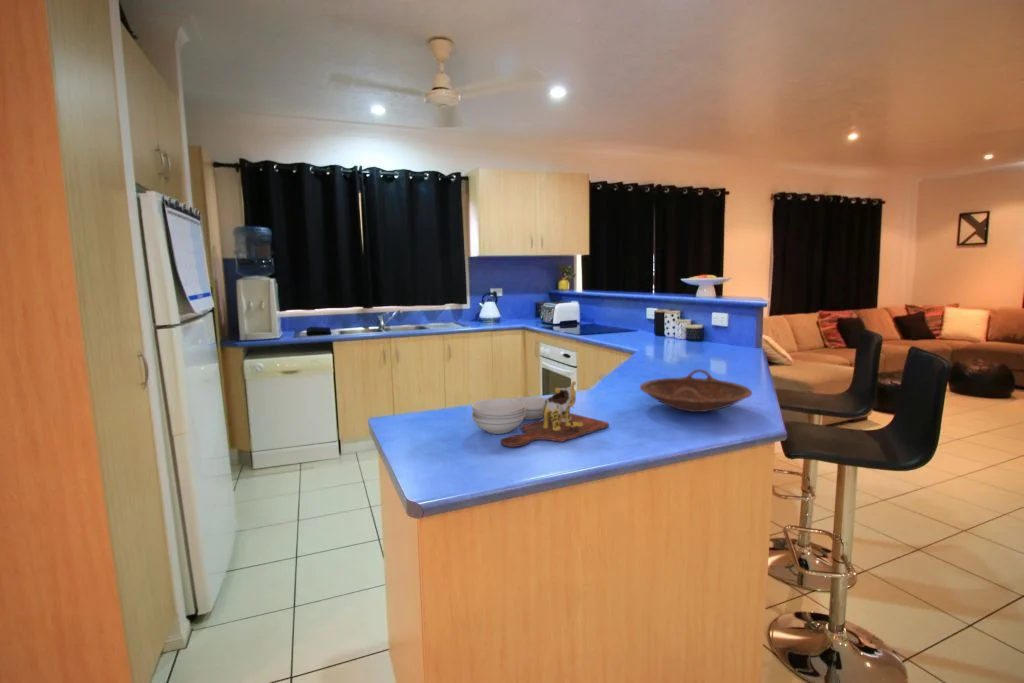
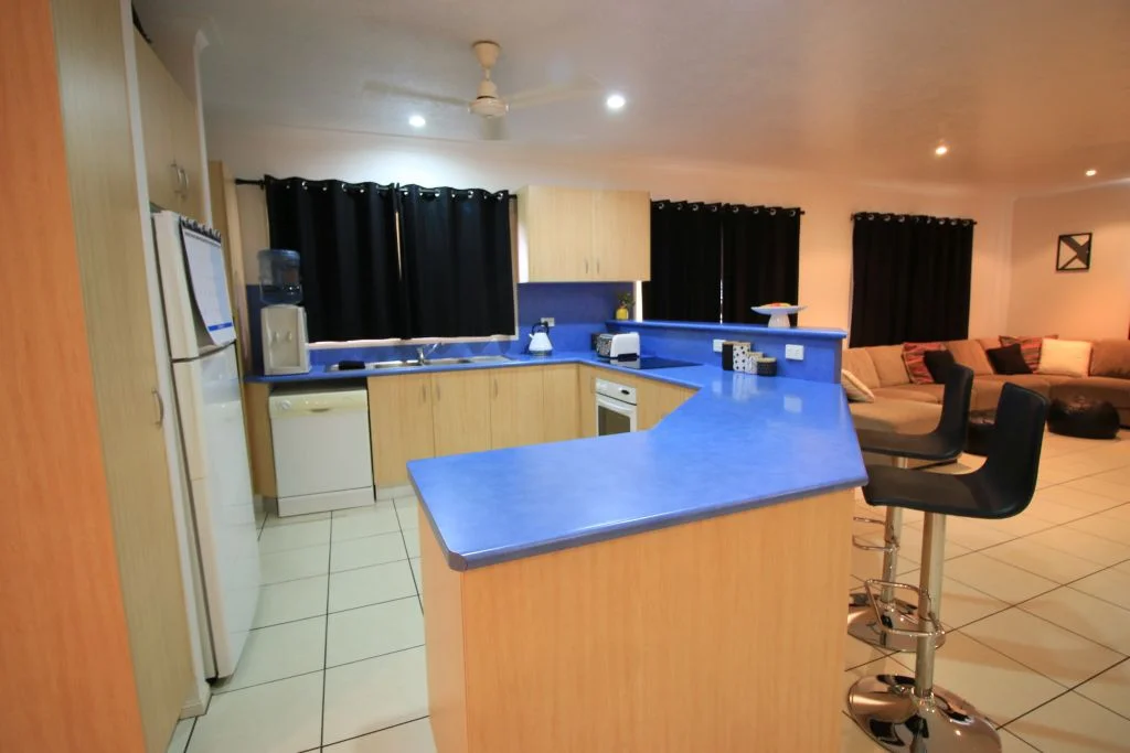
- bowl (693, 393)
- cutting board (533, 404)
